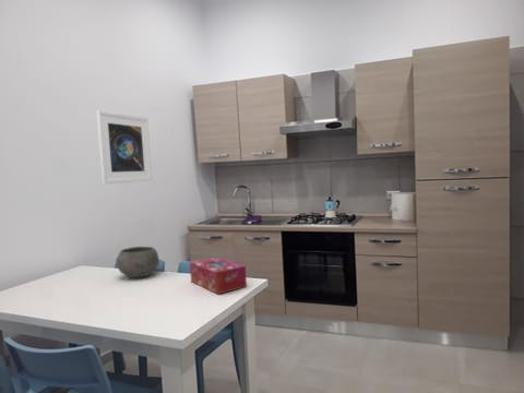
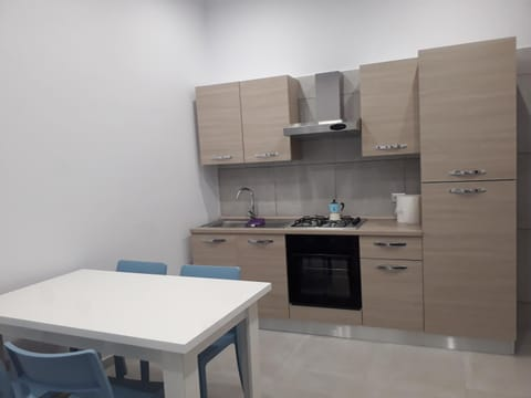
- tissue box (216, 274)
- bowl (138, 262)
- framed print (126, 148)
